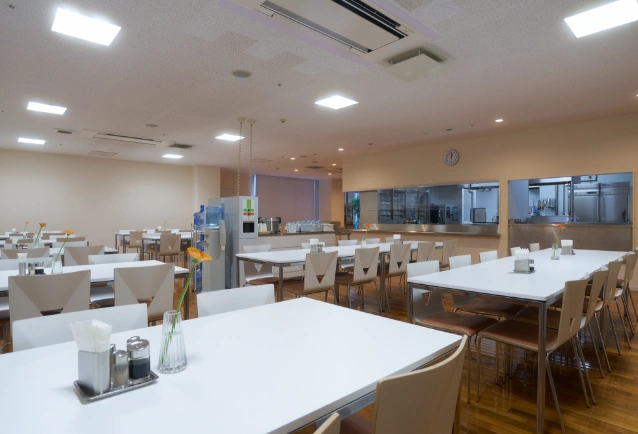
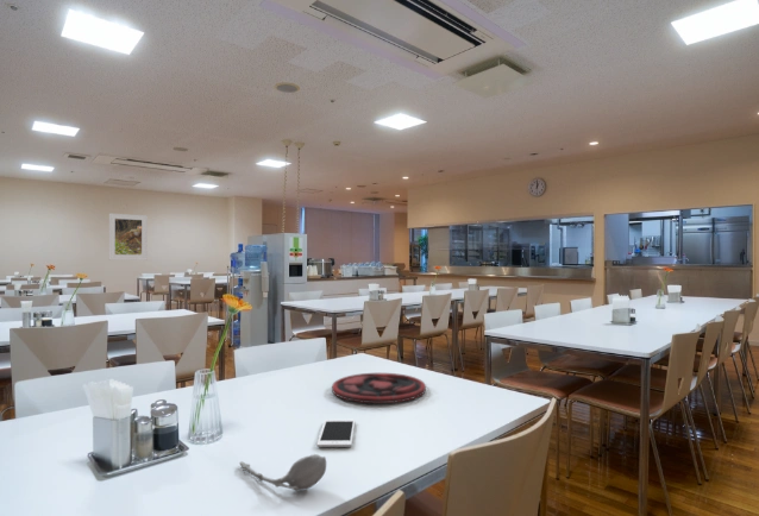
+ spoon (290, 467)
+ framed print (128, 237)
+ cell phone (337, 432)
+ plate (378, 385)
